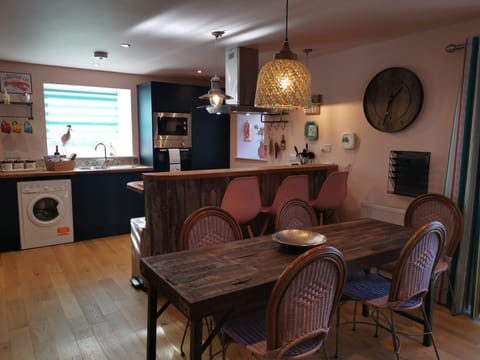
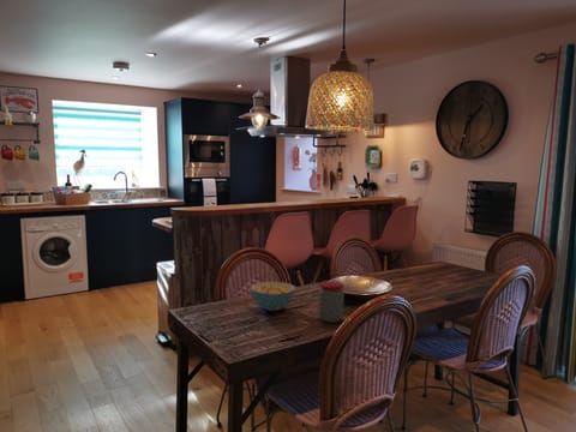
+ cereal bowl (272, 298)
+ jar (330, 301)
